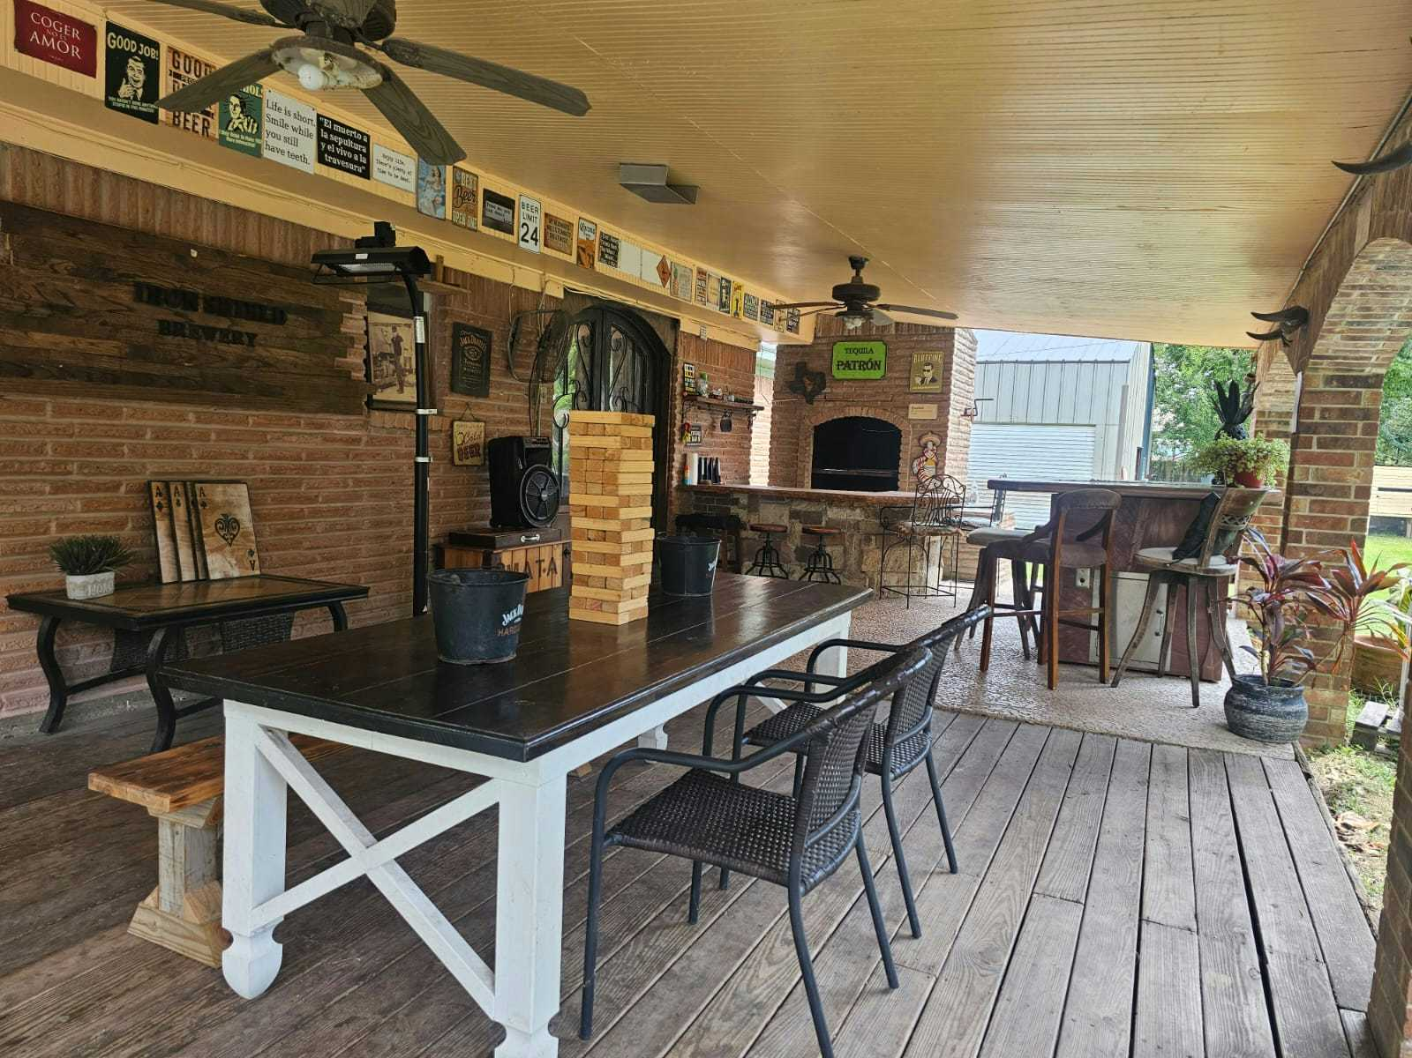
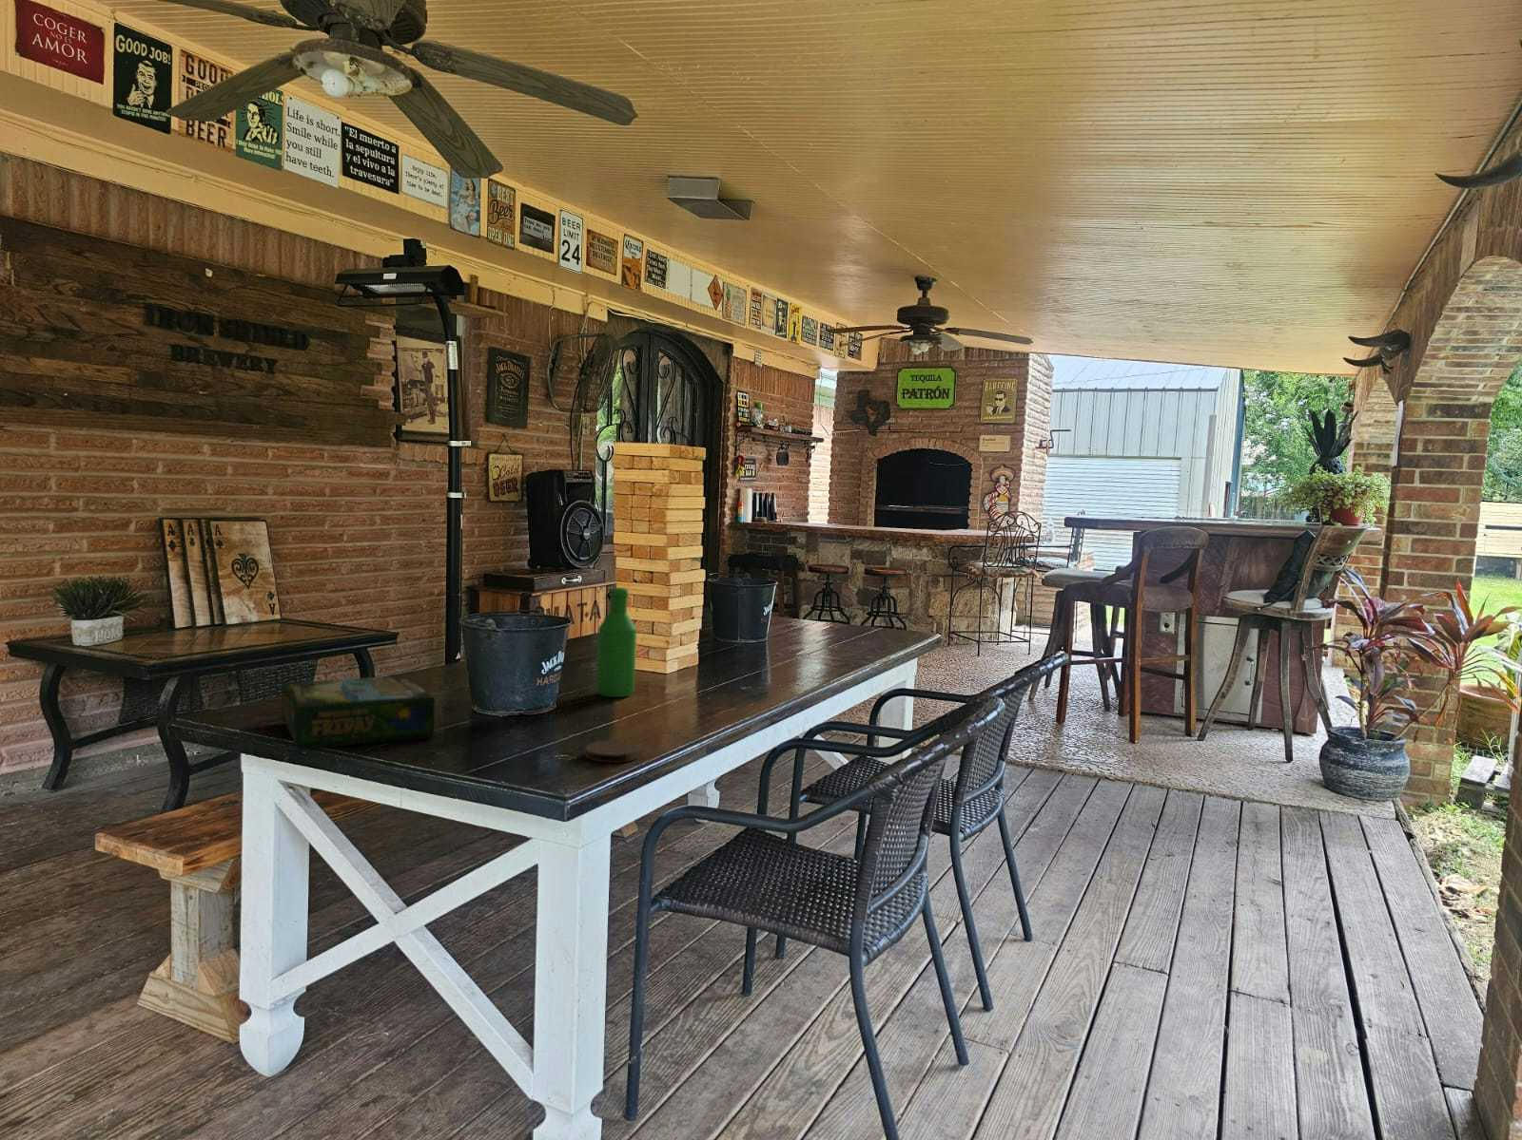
+ bottle (616, 642)
+ board game (356, 709)
+ coaster (611, 751)
